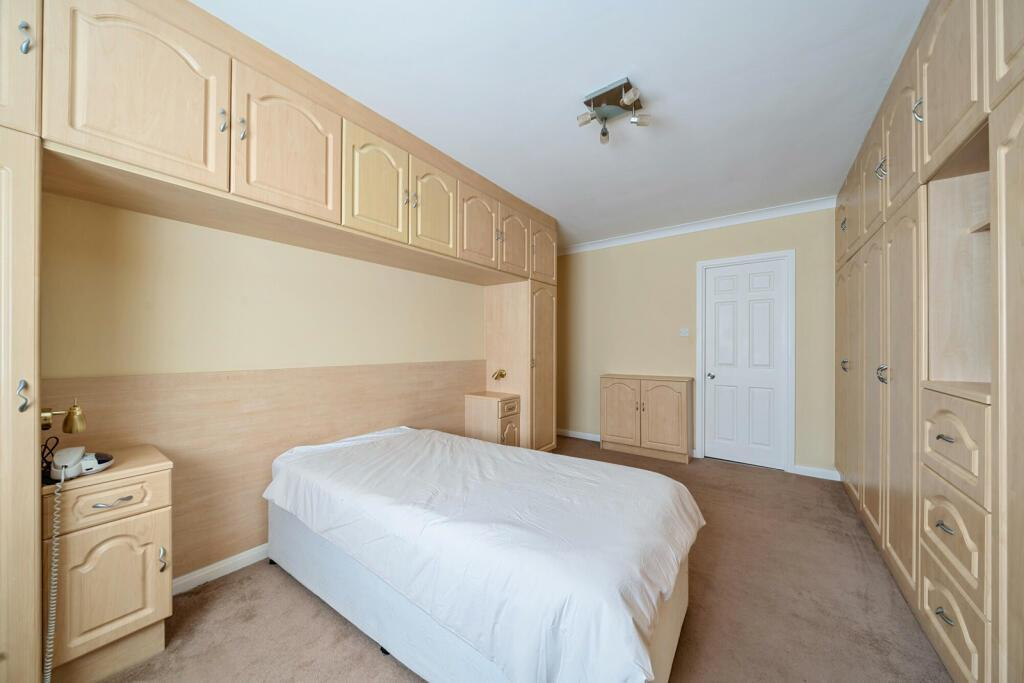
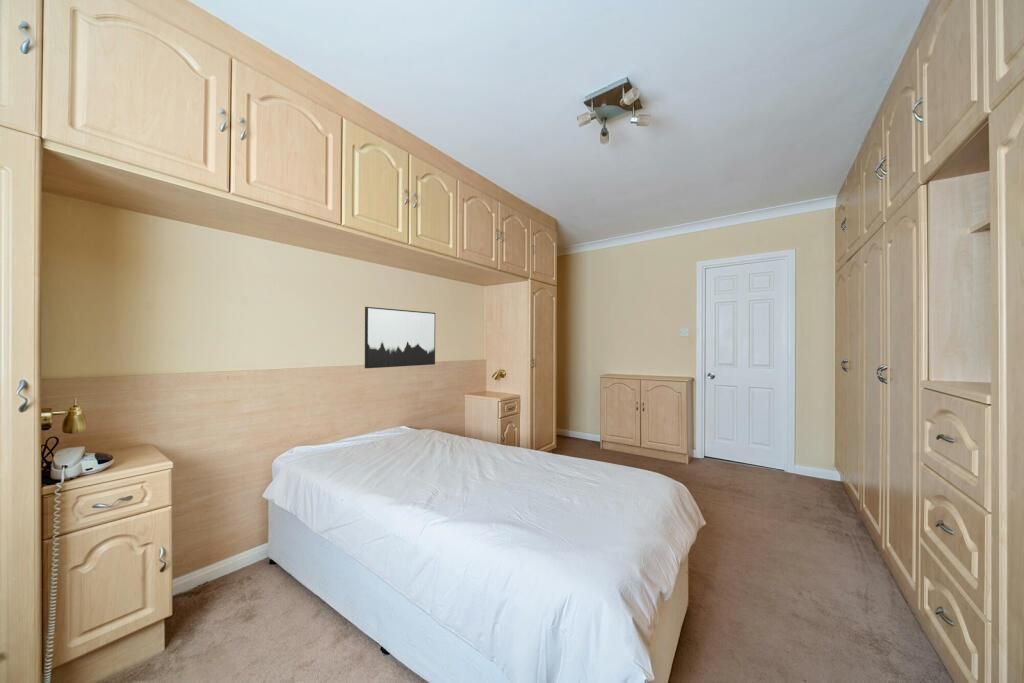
+ wall art (403, 338)
